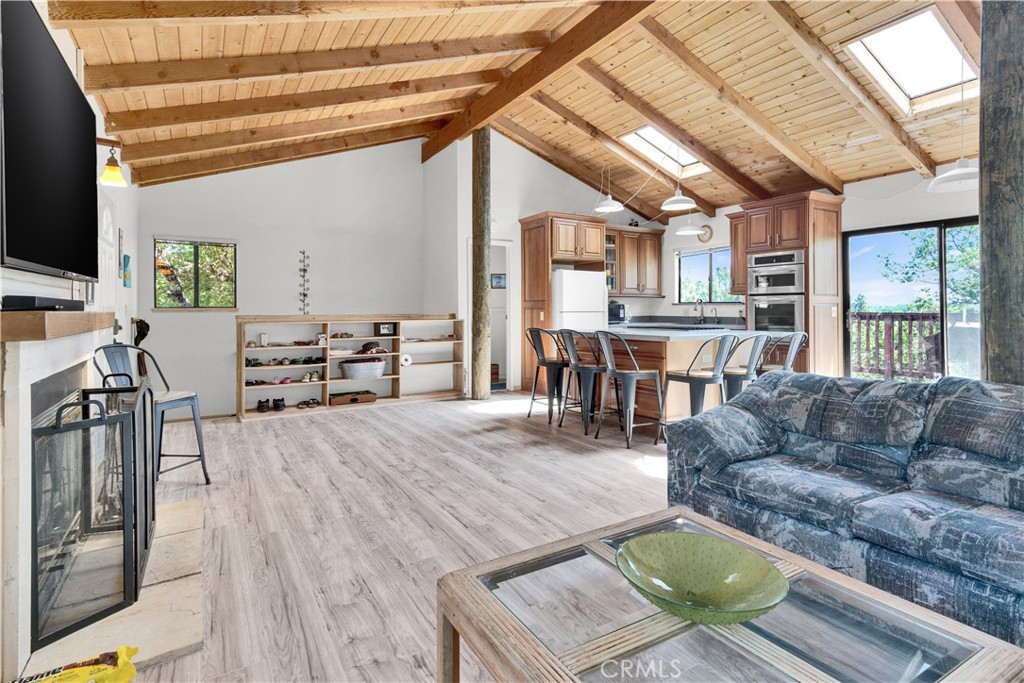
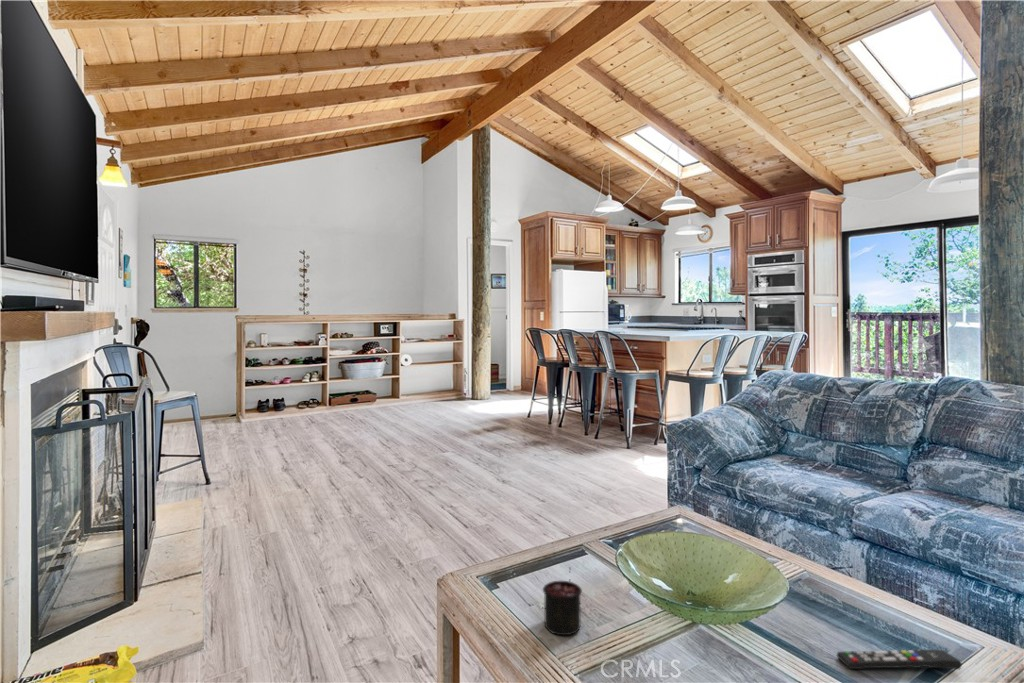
+ candle (562, 598)
+ remote control (898, 659)
